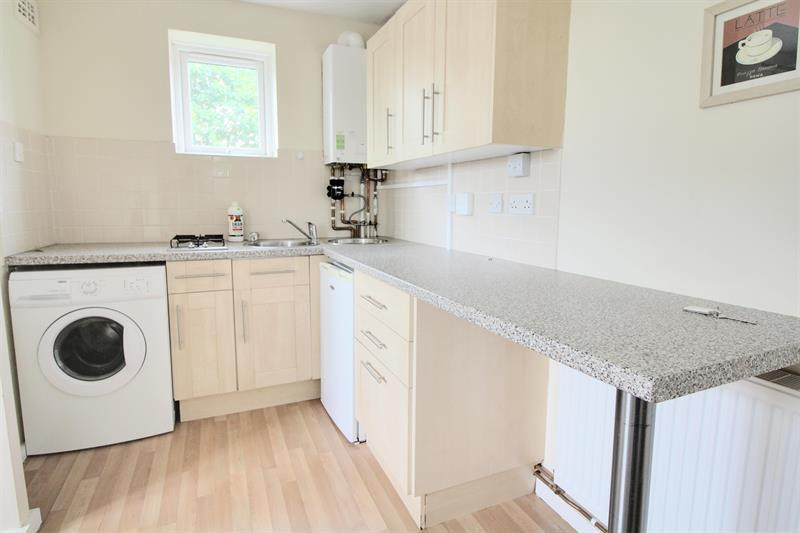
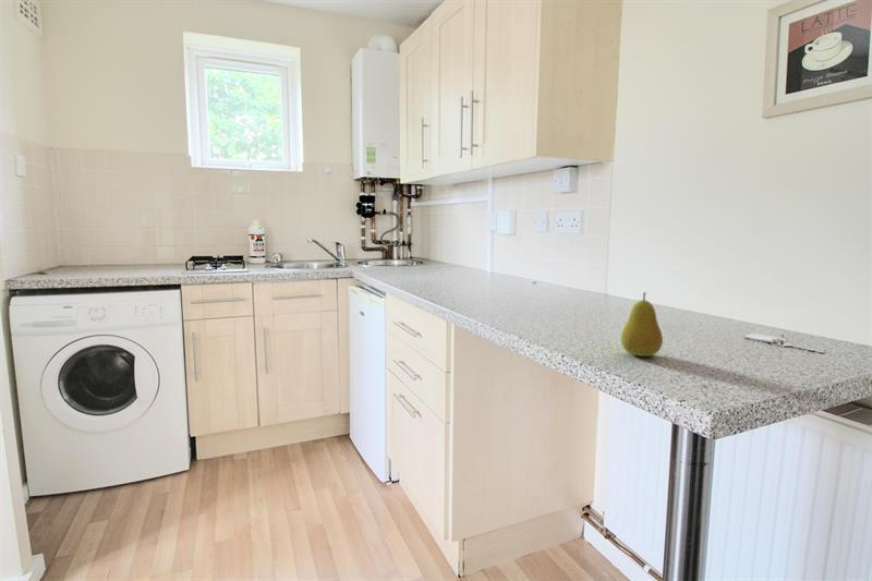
+ fruit (642, 323)
